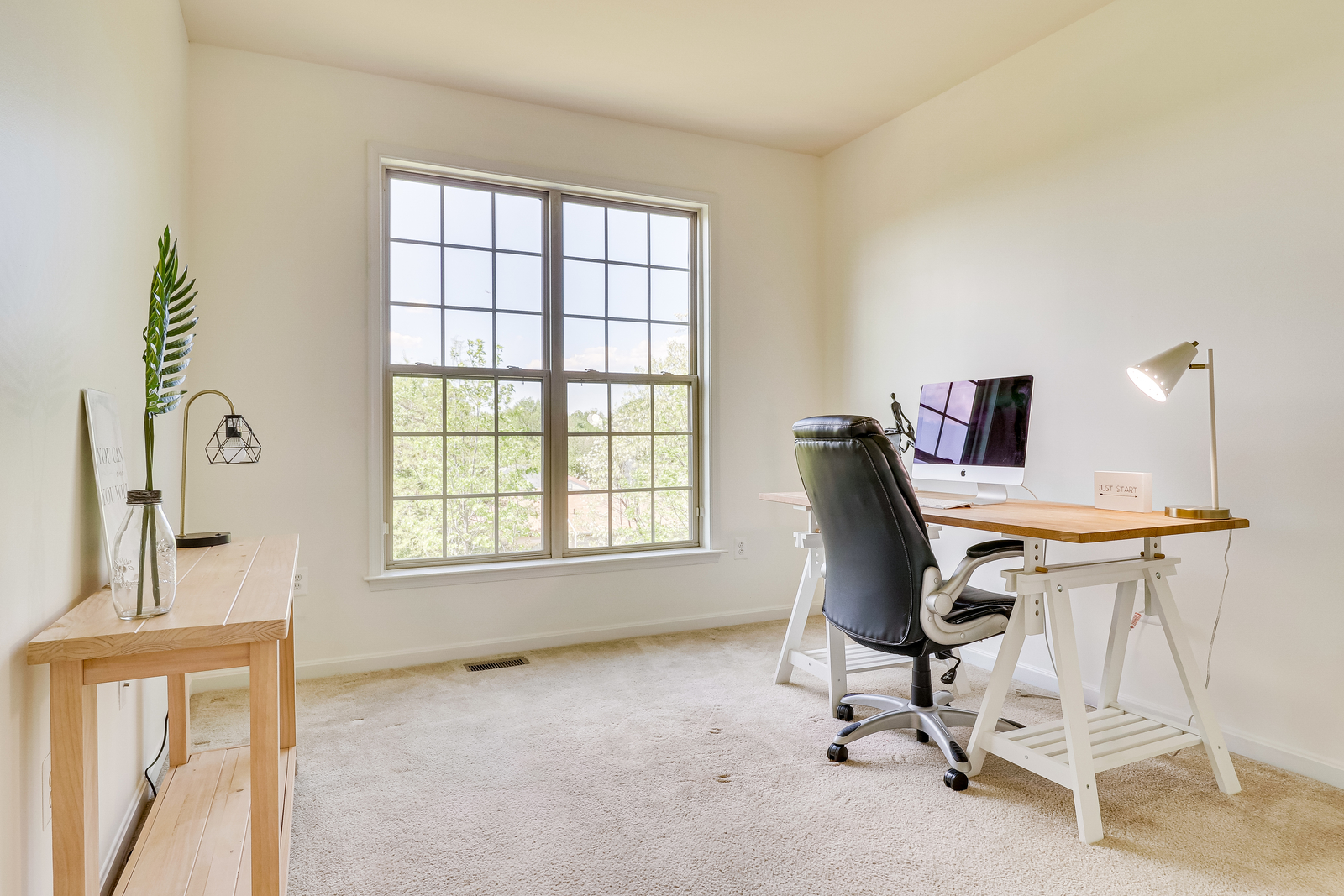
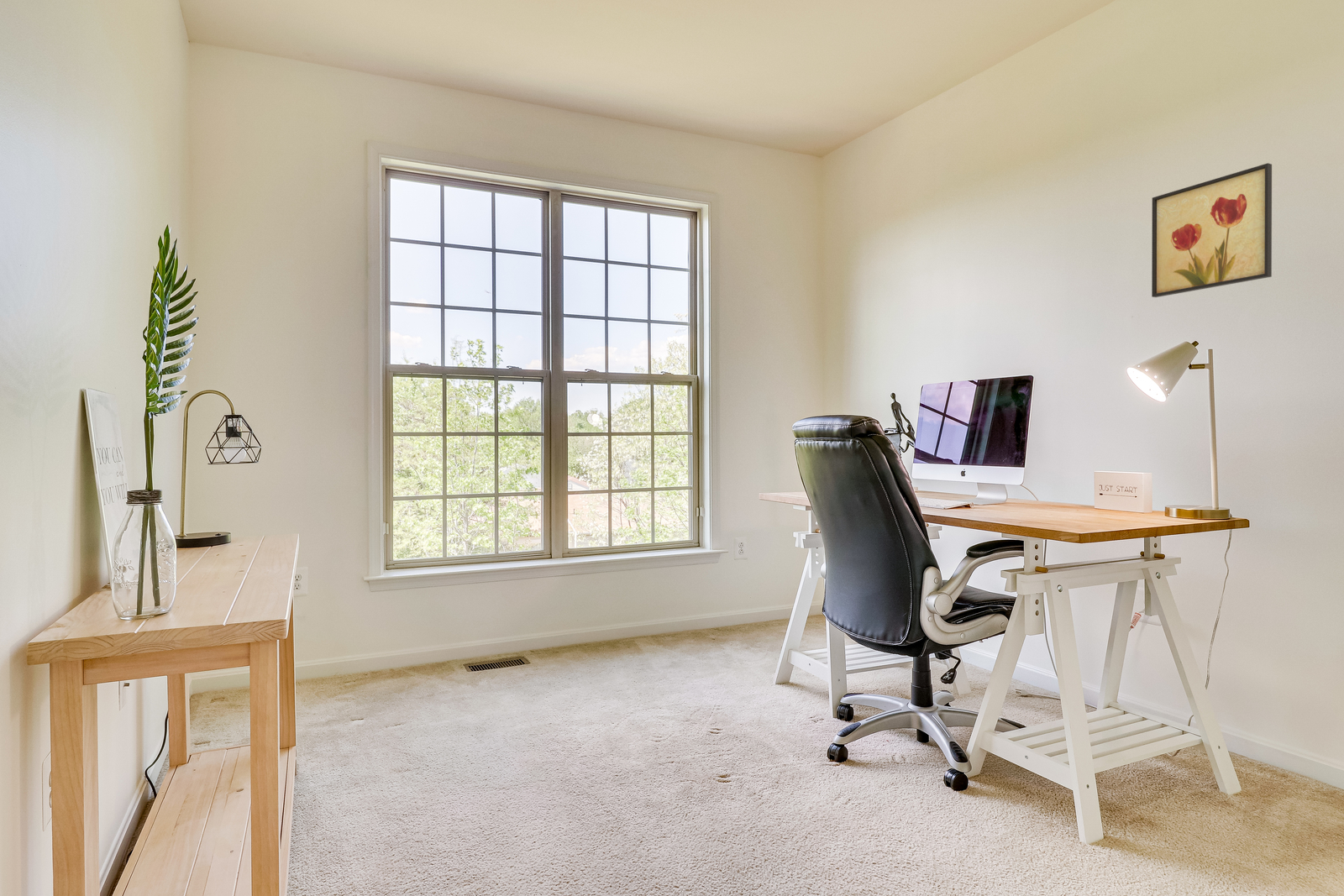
+ wall art (1209, 234)
